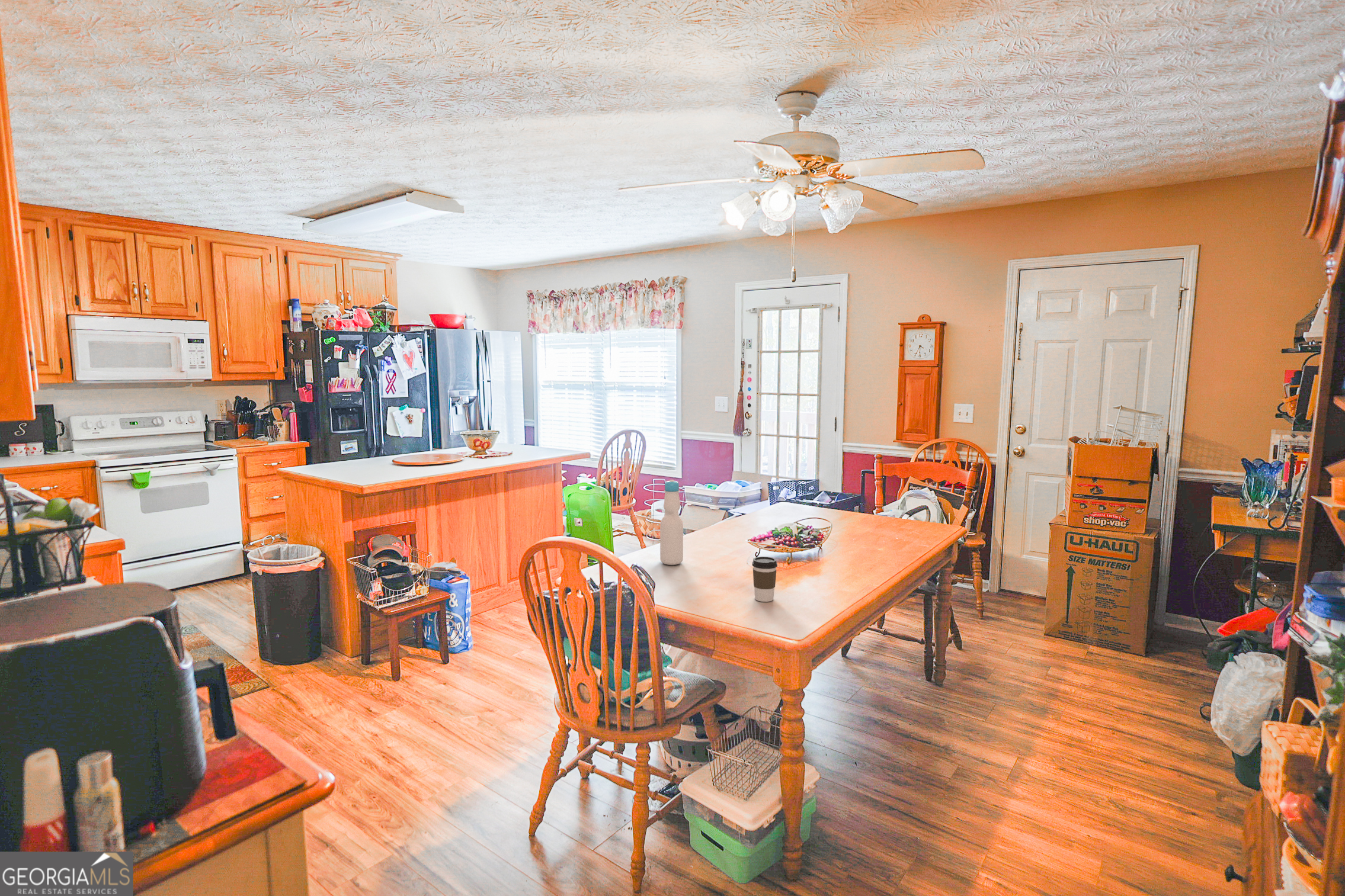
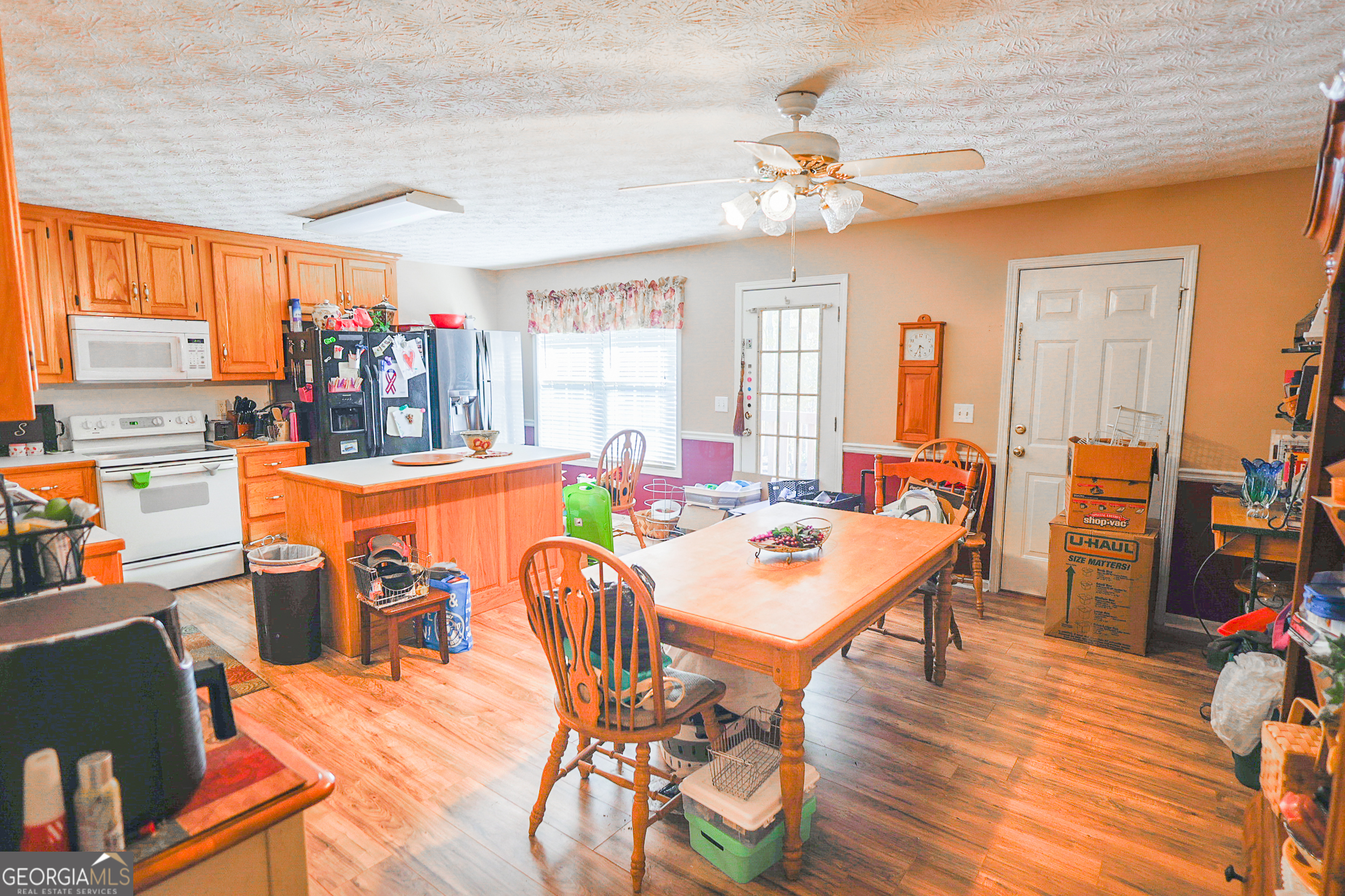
- coffee cup (764, 579)
- bottle (671, 521)
